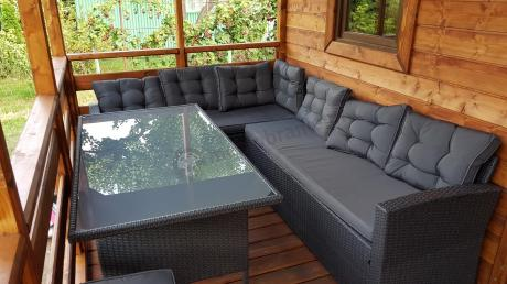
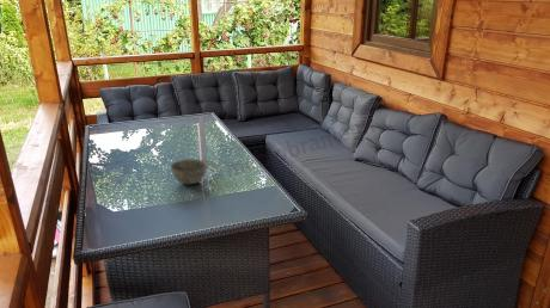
+ bowl (189, 173)
